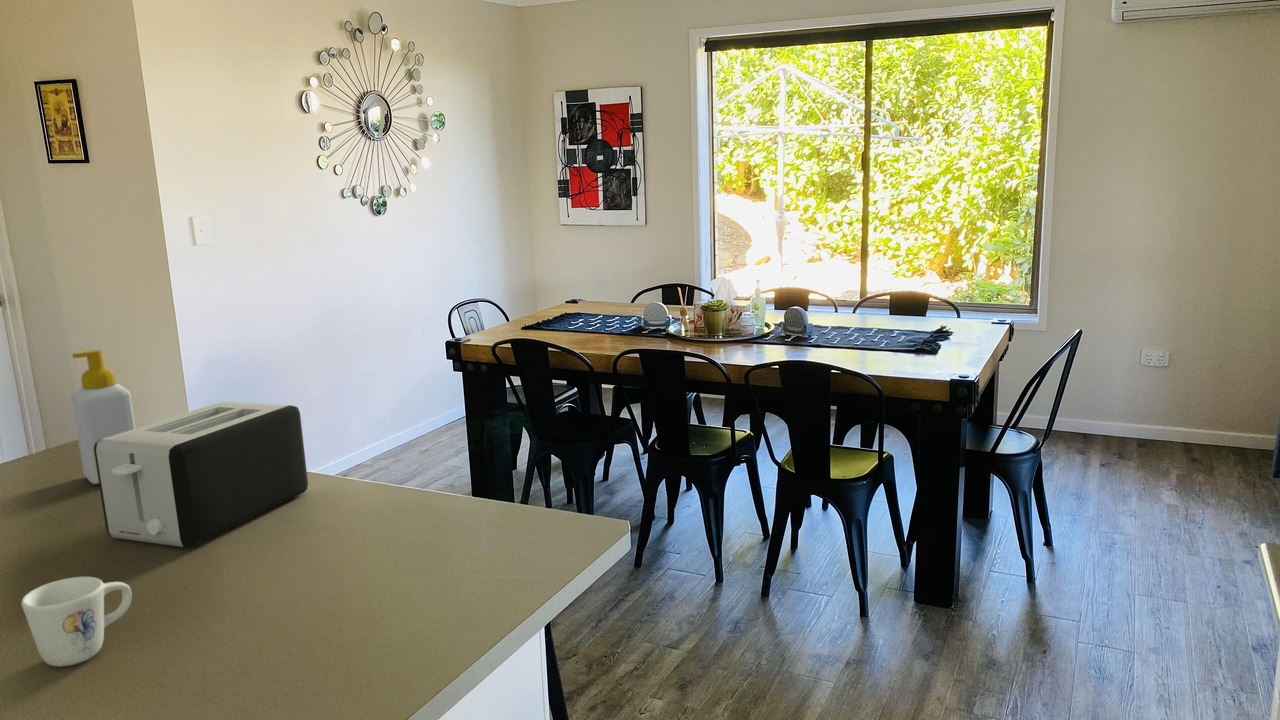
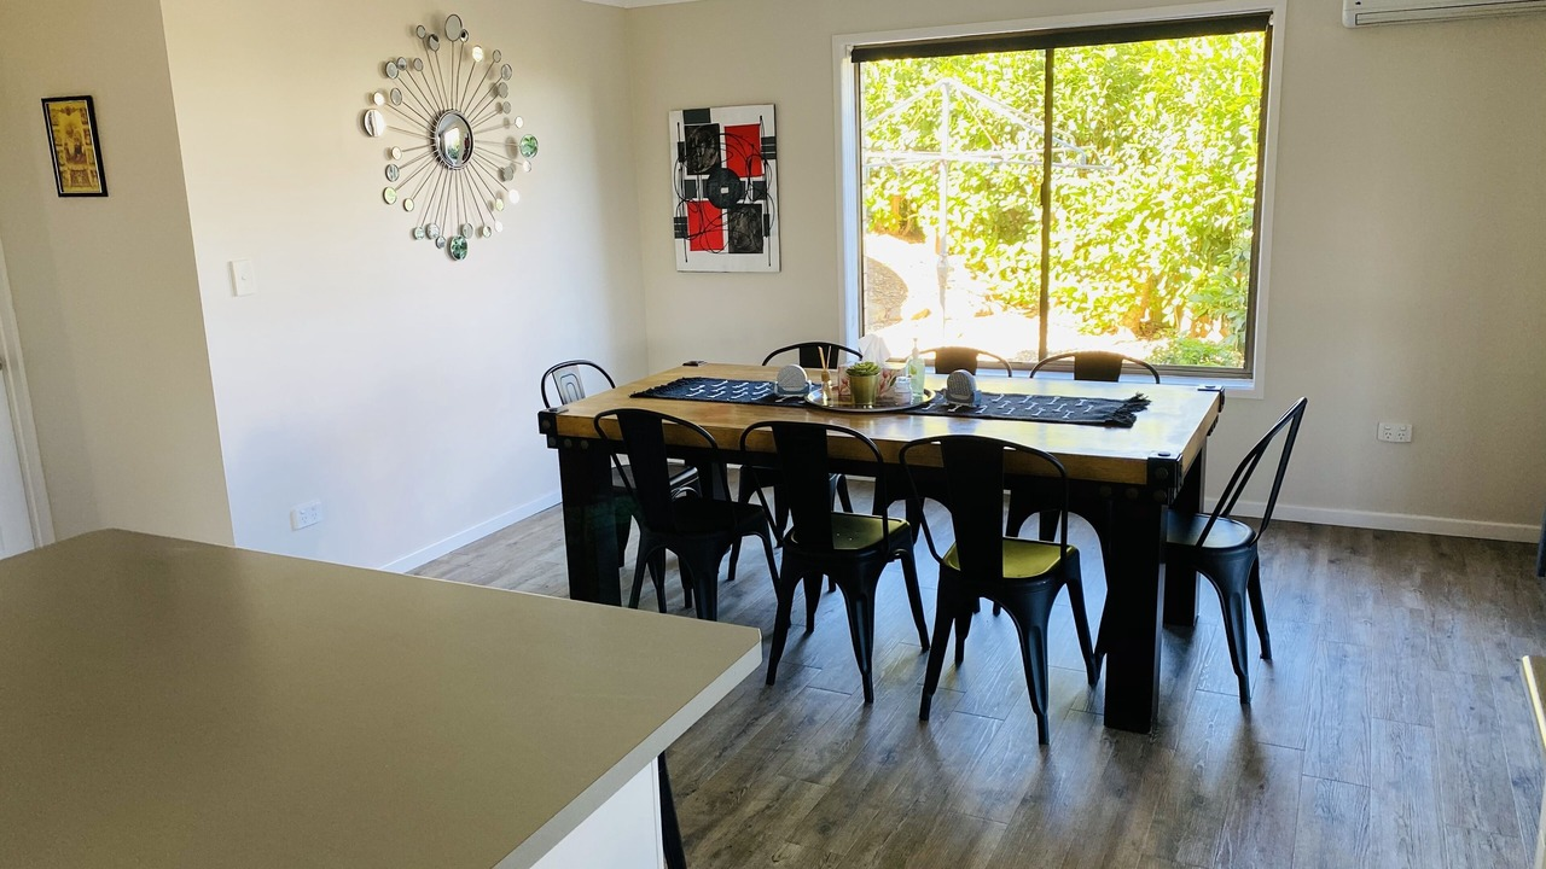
- toaster (208, 467)
- mug (82, 618)
- soap bottle (103, 414)
